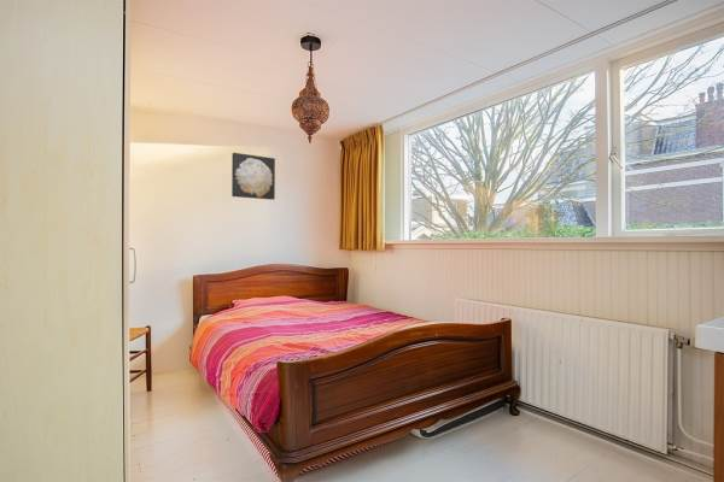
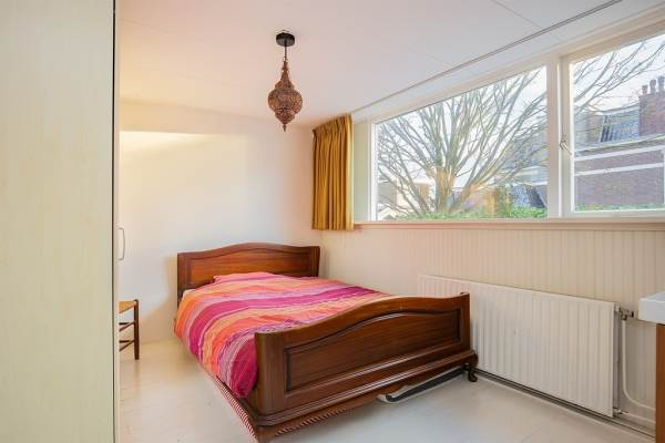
- wall art (253, 176)
